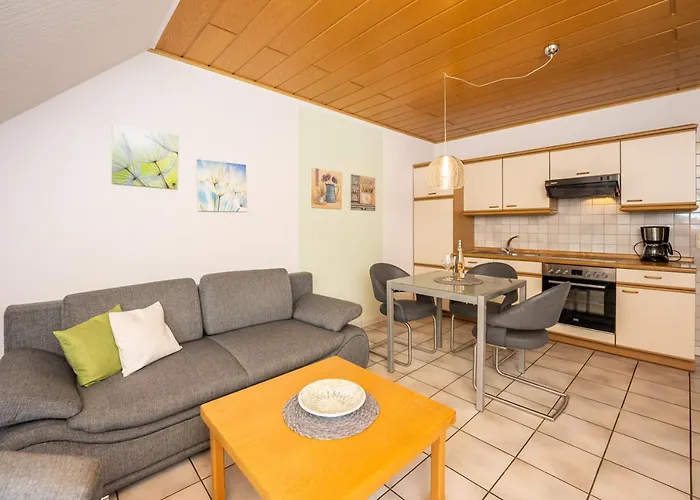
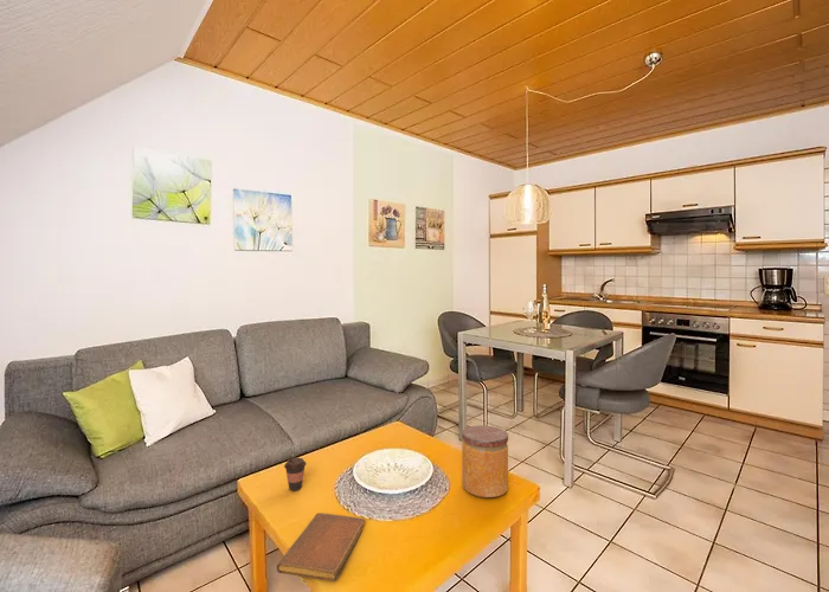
+ notebook (324, 542)
+ jar (484, 459)
+ coffee cup (295, 474)
